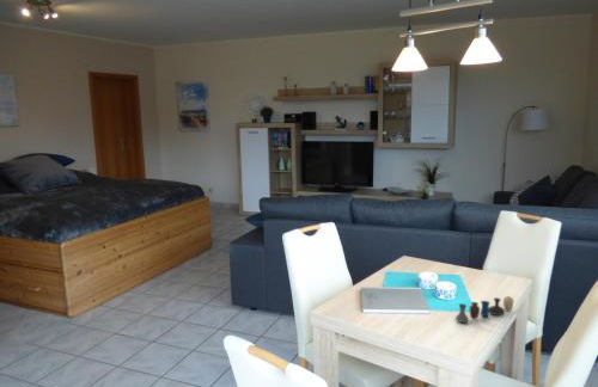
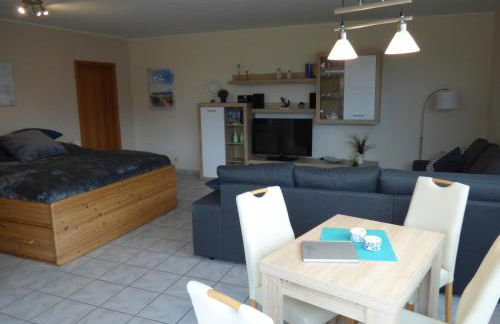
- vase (484, 308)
